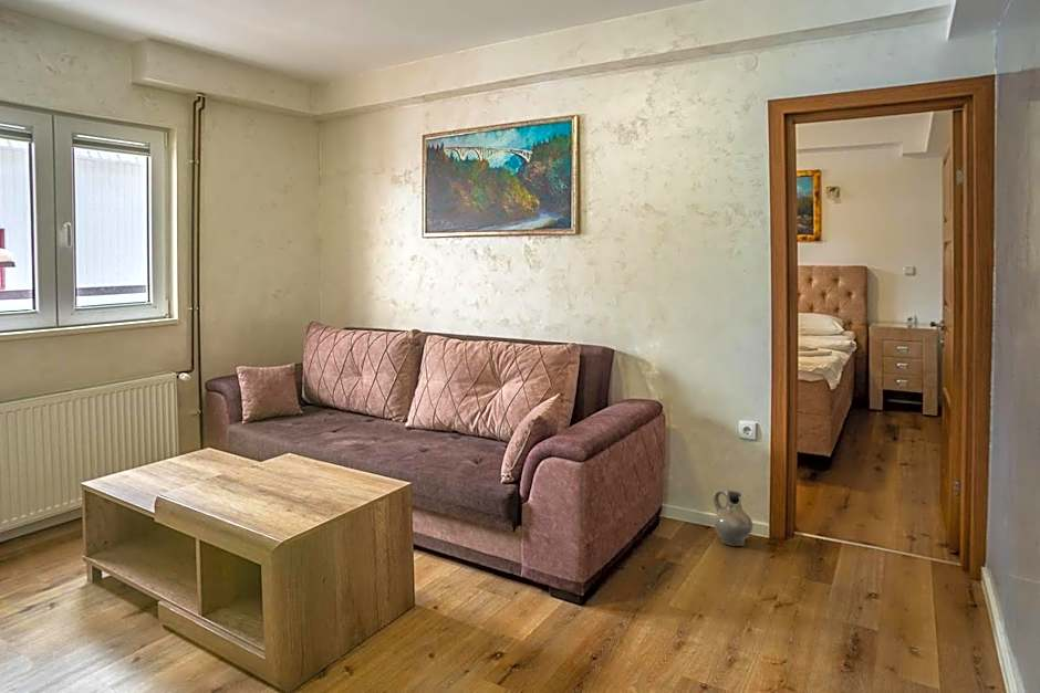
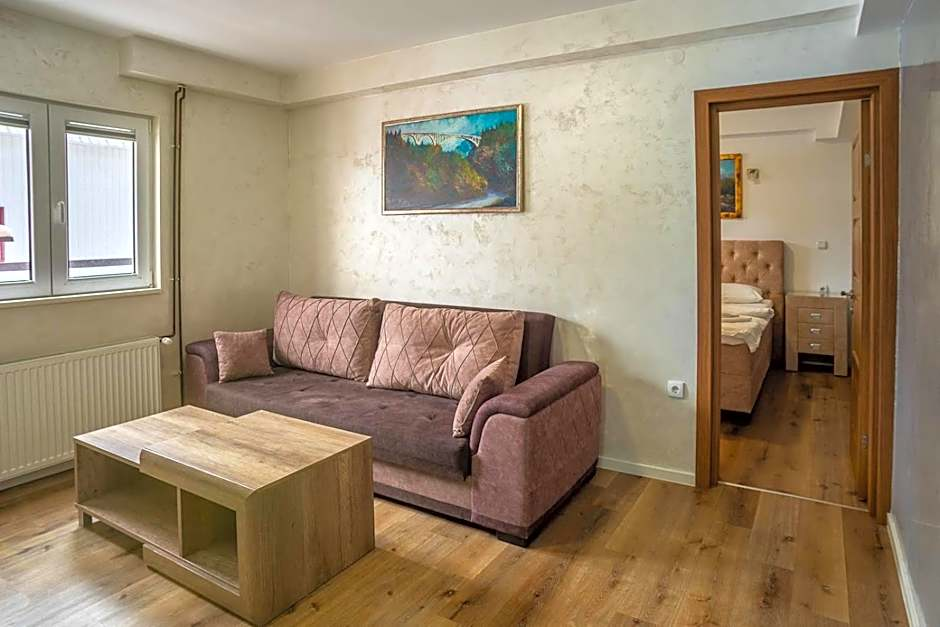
- ceramic jug (732, 516)
